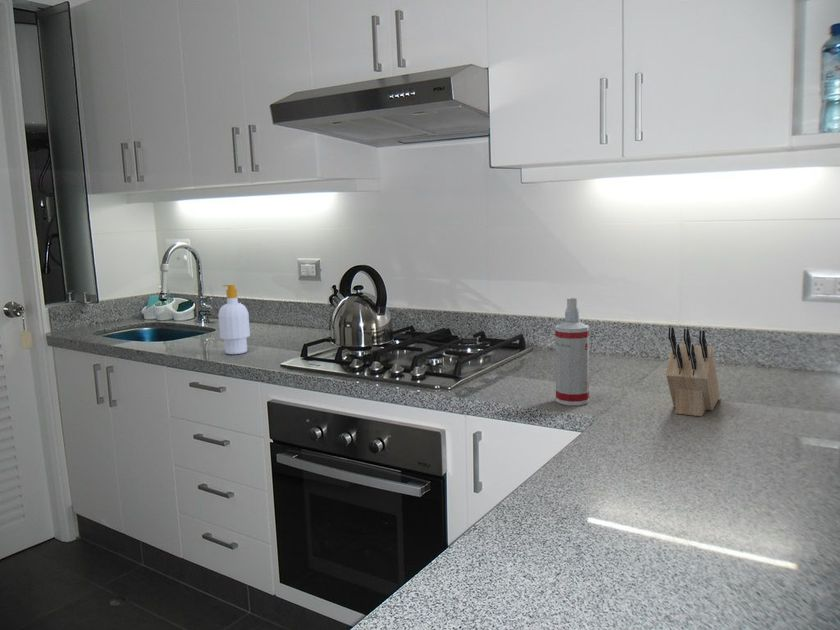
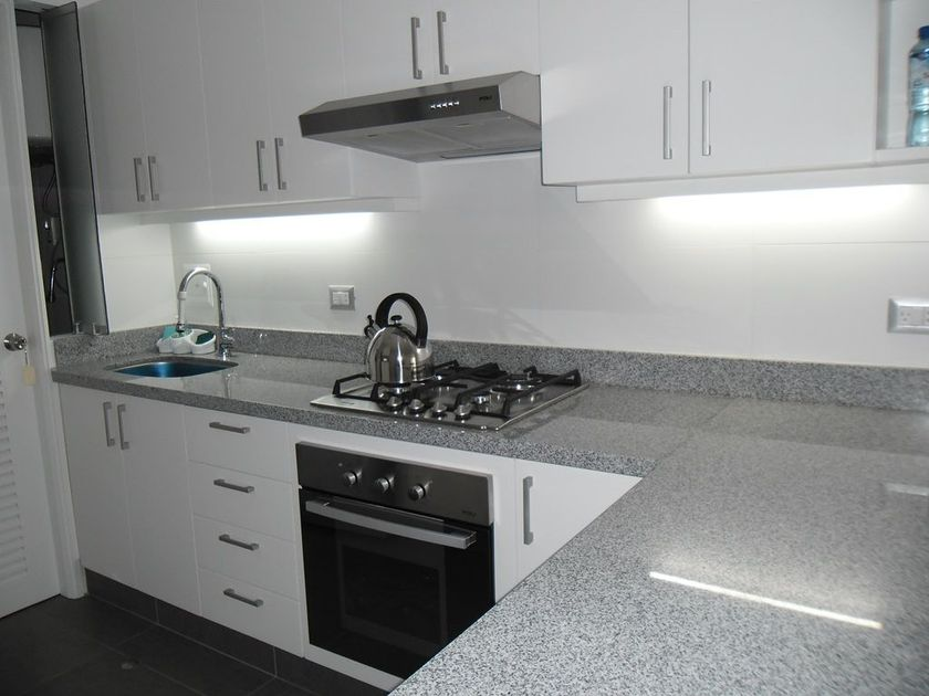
- knife block (693, 365)
- soap bottle (233, 318)
- spray bottle (572, 349)
